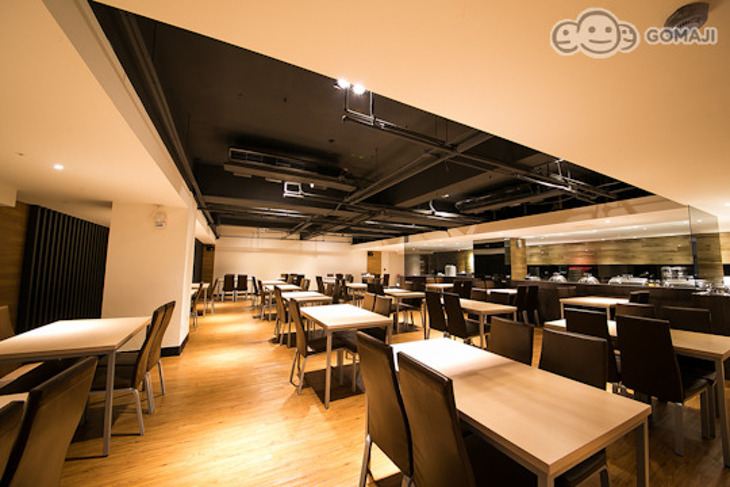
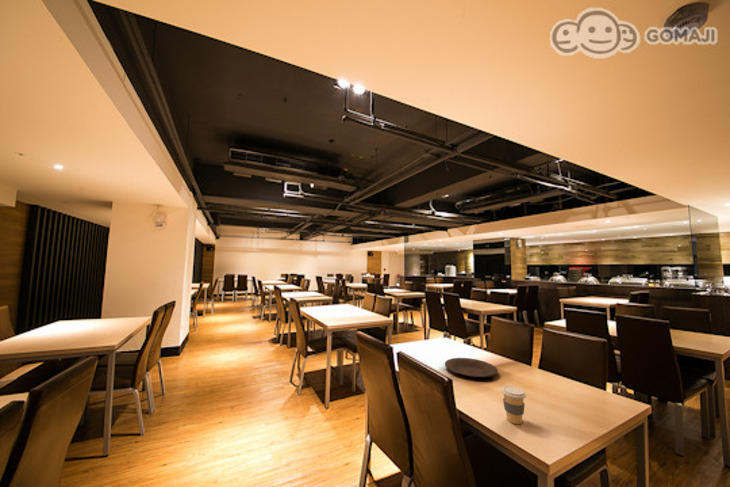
+ plate (470, 368)
+ coffee cup (513, 405)
